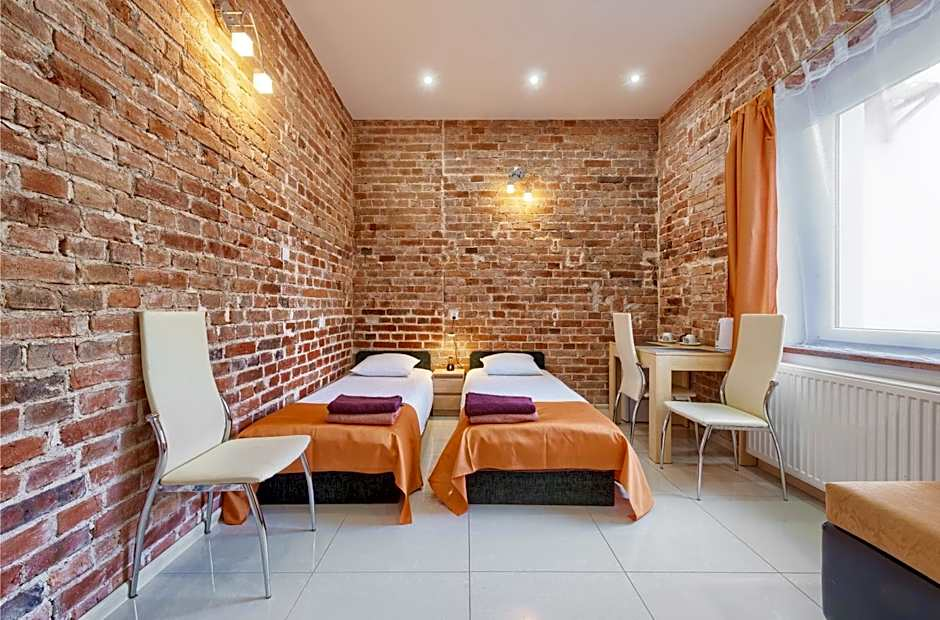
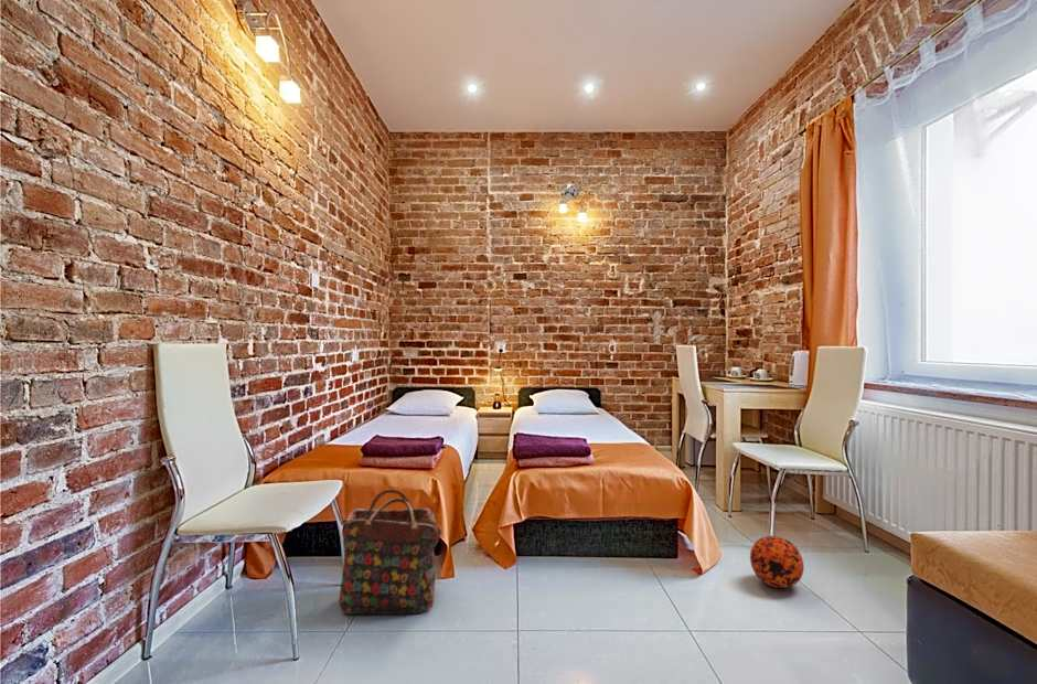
+ decorative ball (776, 560)
+ backpack (392, 545)
